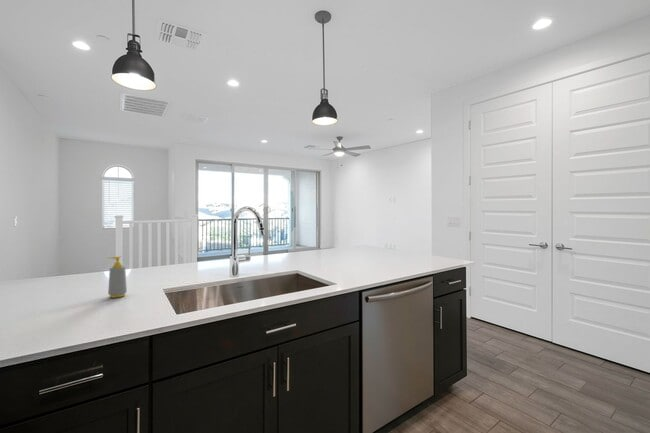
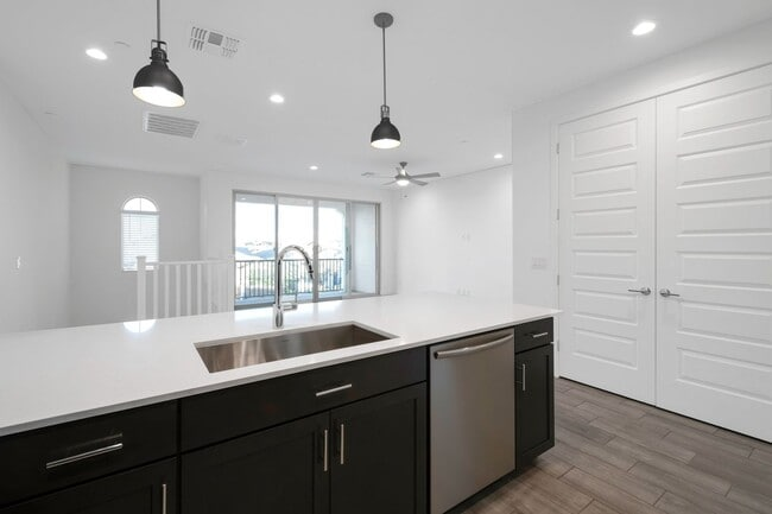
- soap bottle (117, 276)
